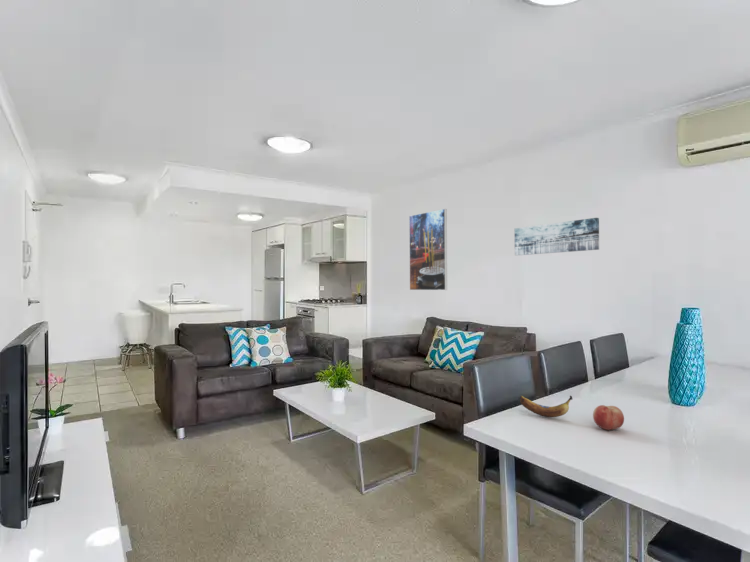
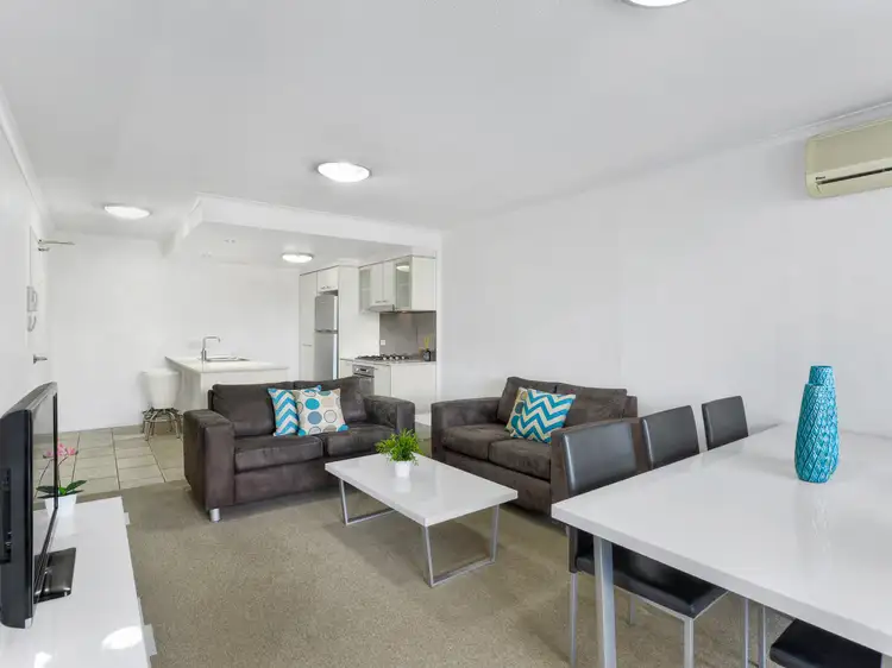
- banana (545, 406)
- wall art (553, 238)
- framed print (427, 251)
- fruit (608, 417)
